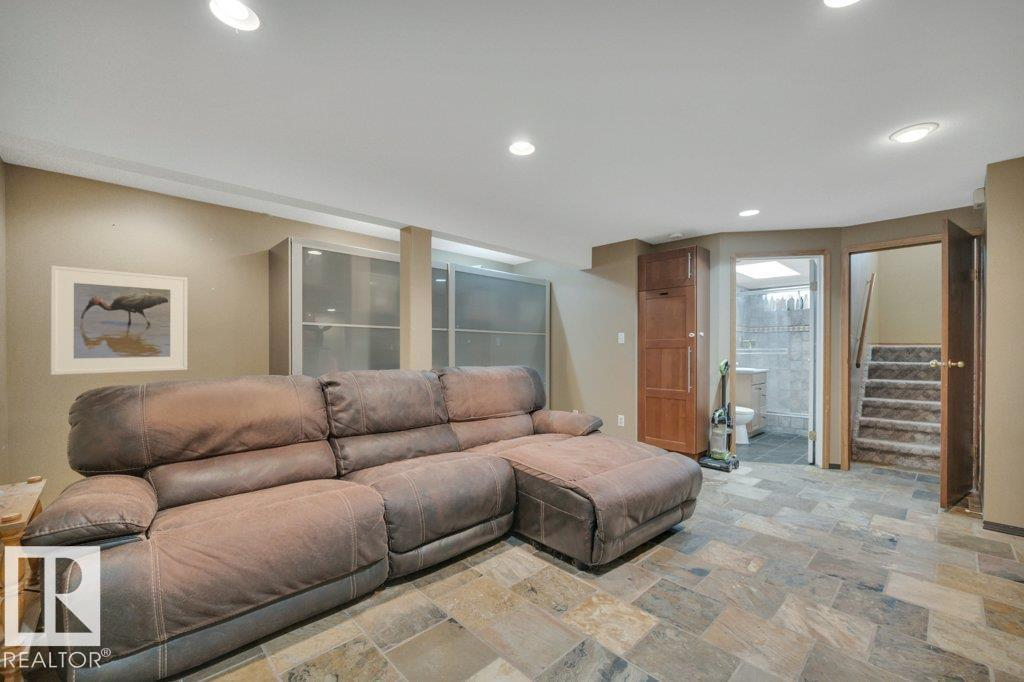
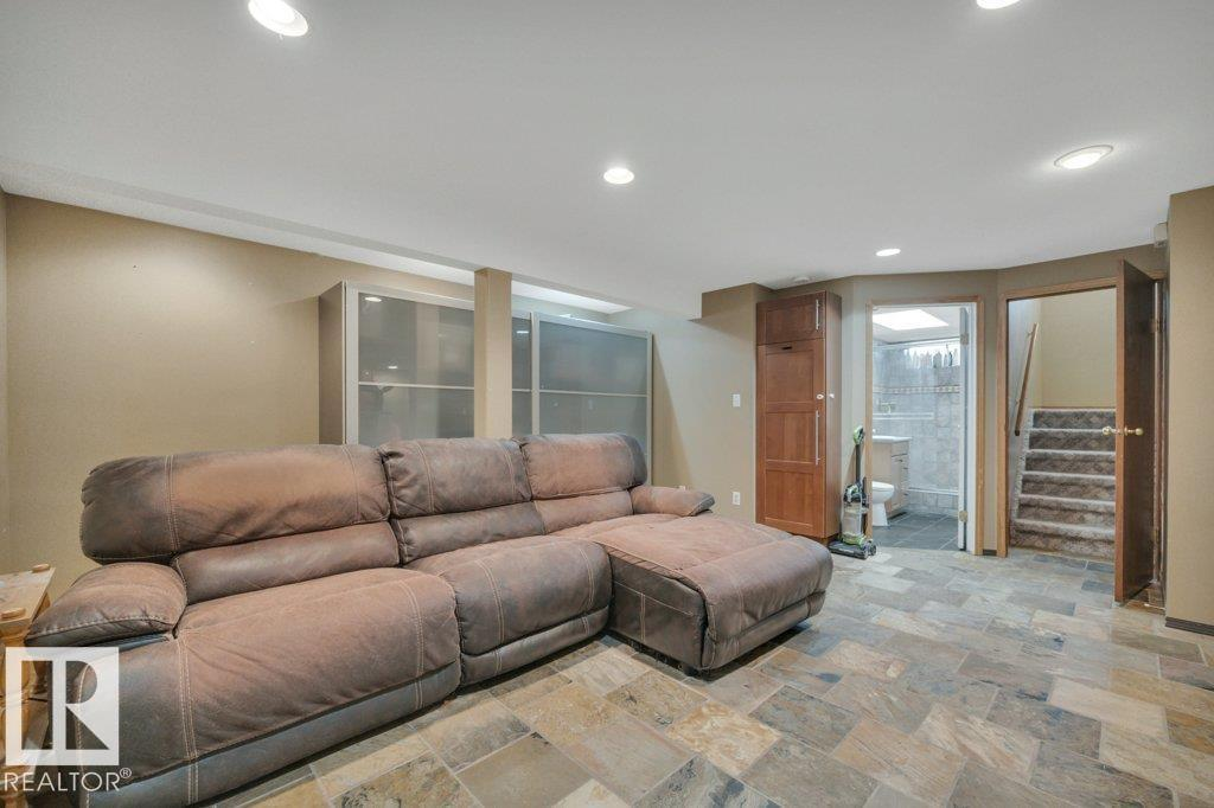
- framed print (124, 322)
